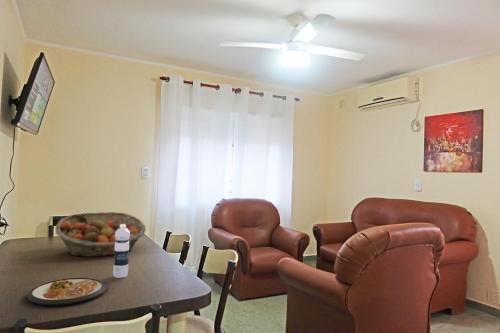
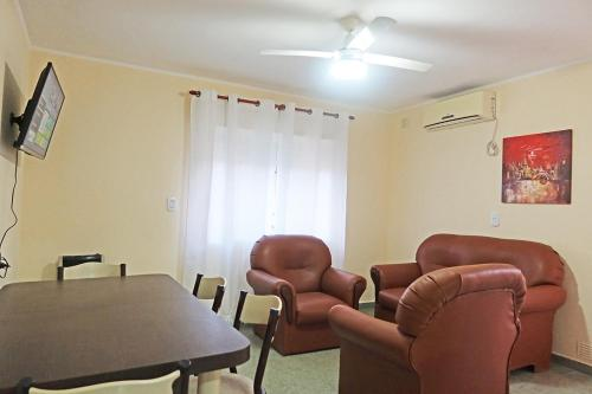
- dish (68, 288)
- water bottle (121, 250)
- fruit basket (102, 233)
